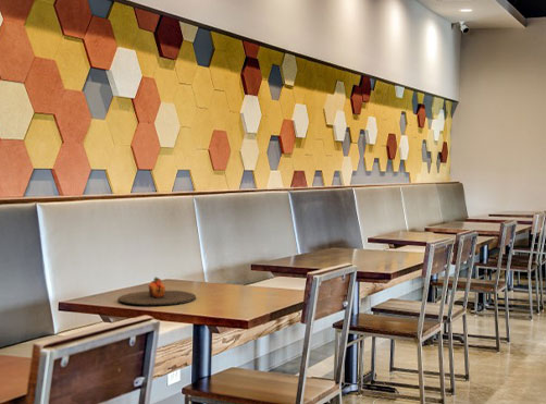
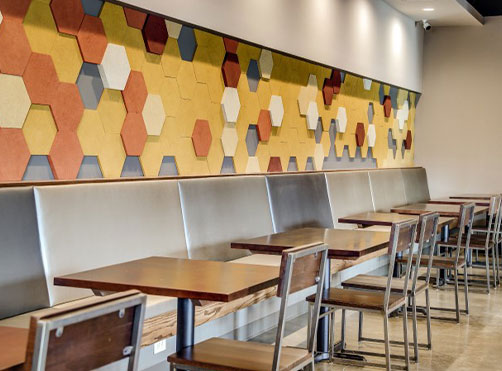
- plate (157, 287)
